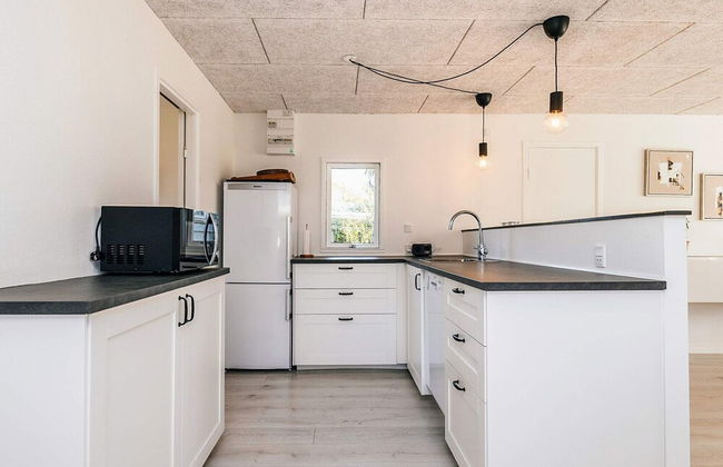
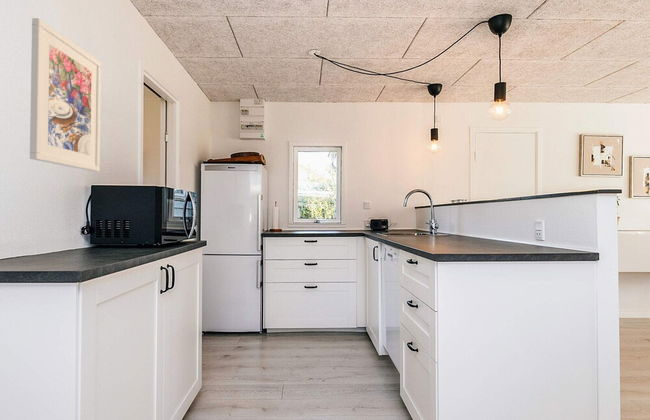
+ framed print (70, 104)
